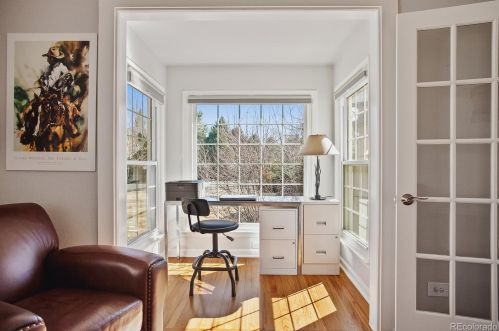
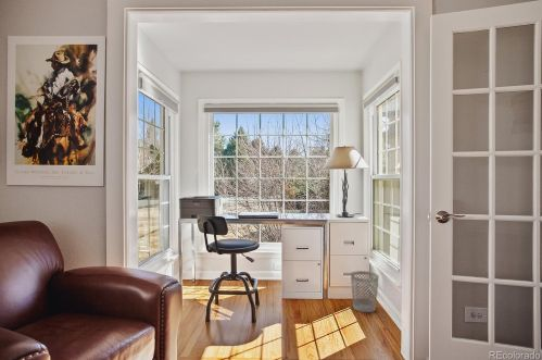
+ wastebasket (364, 291)
